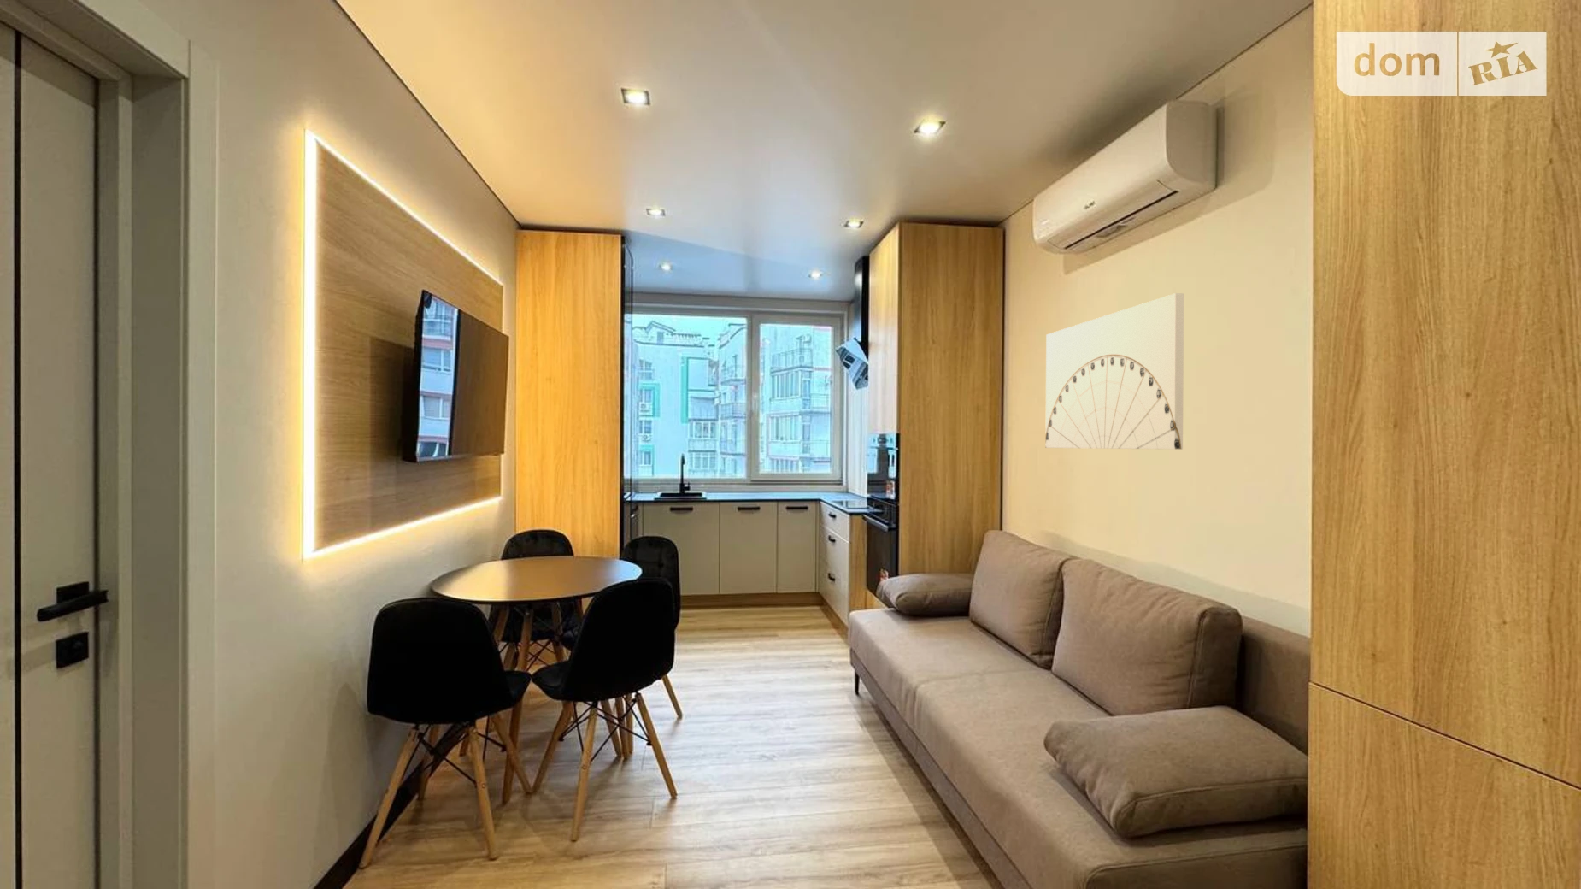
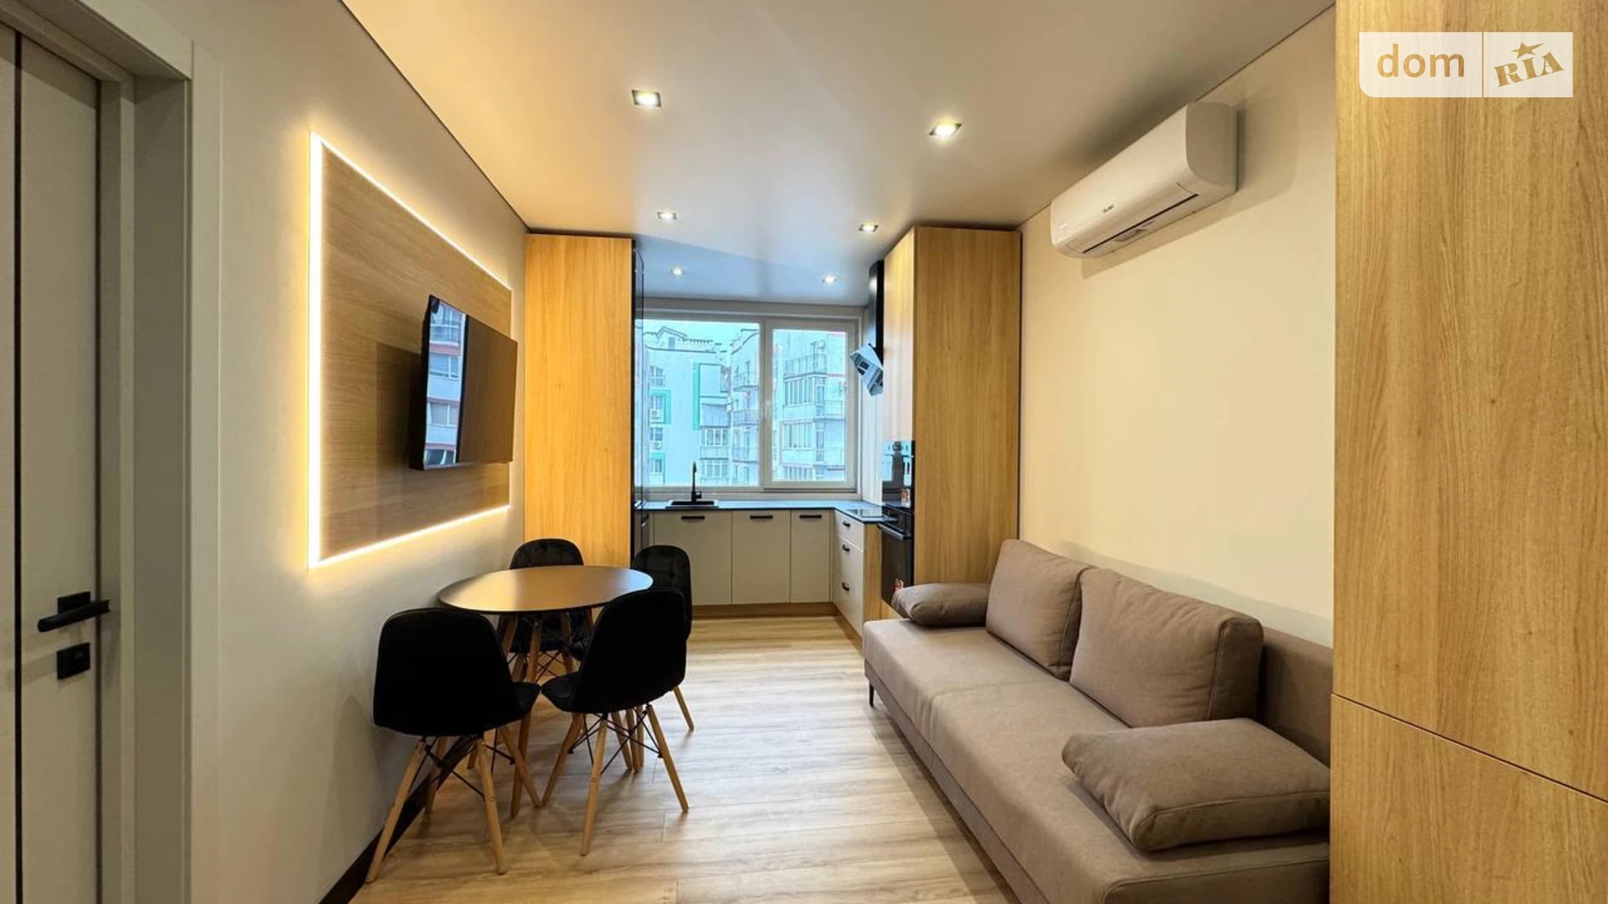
- wall art (1103, 382)
